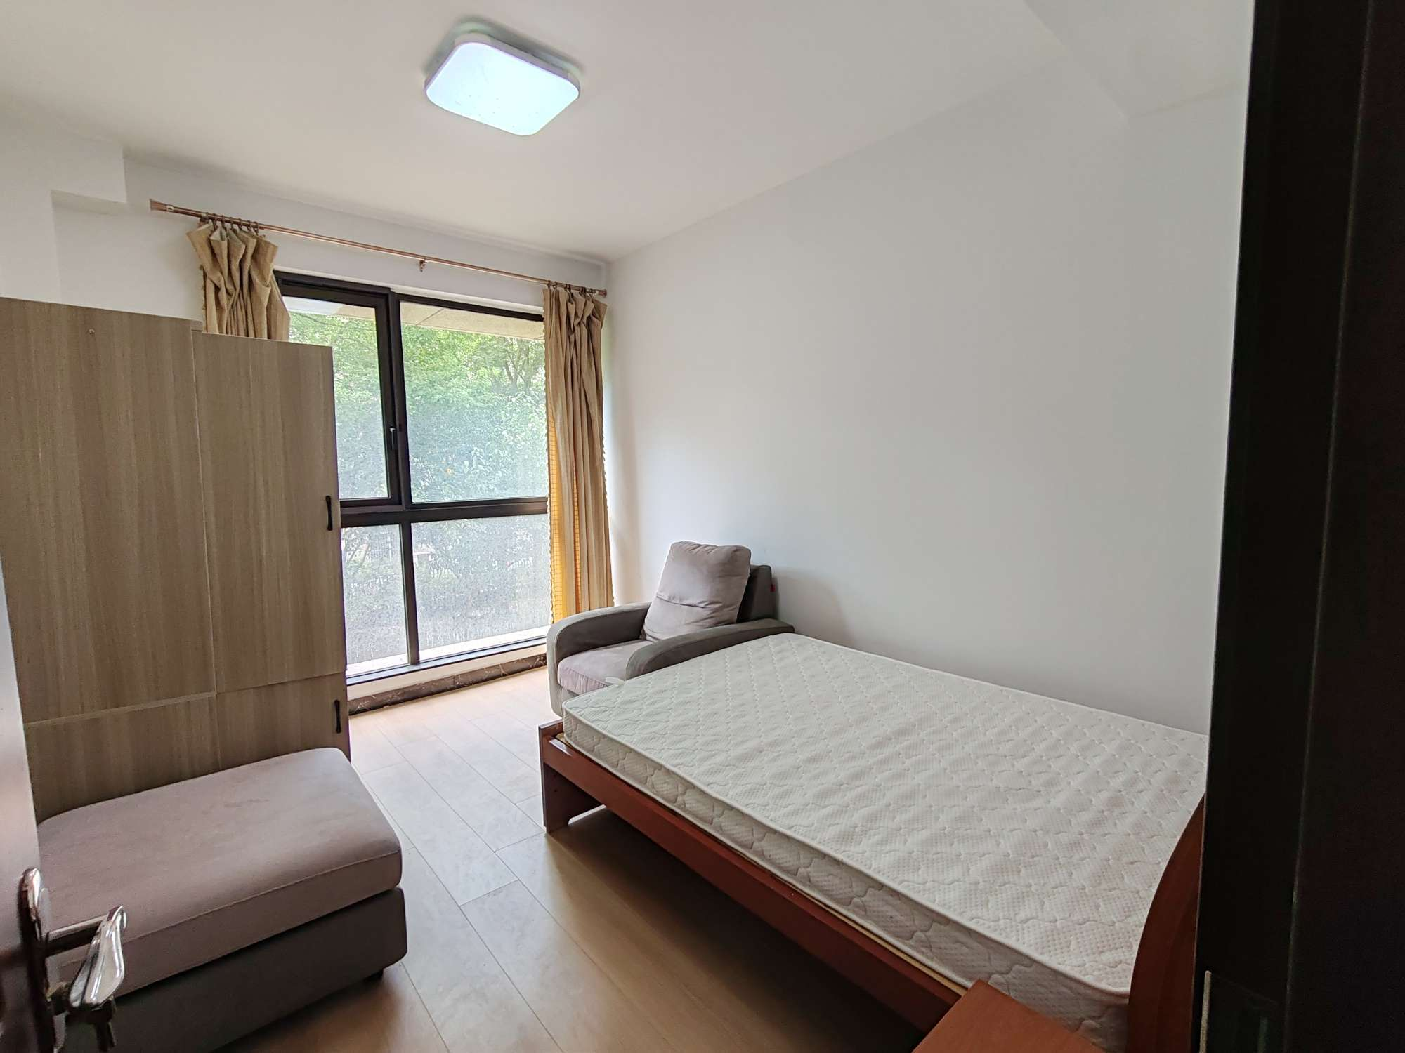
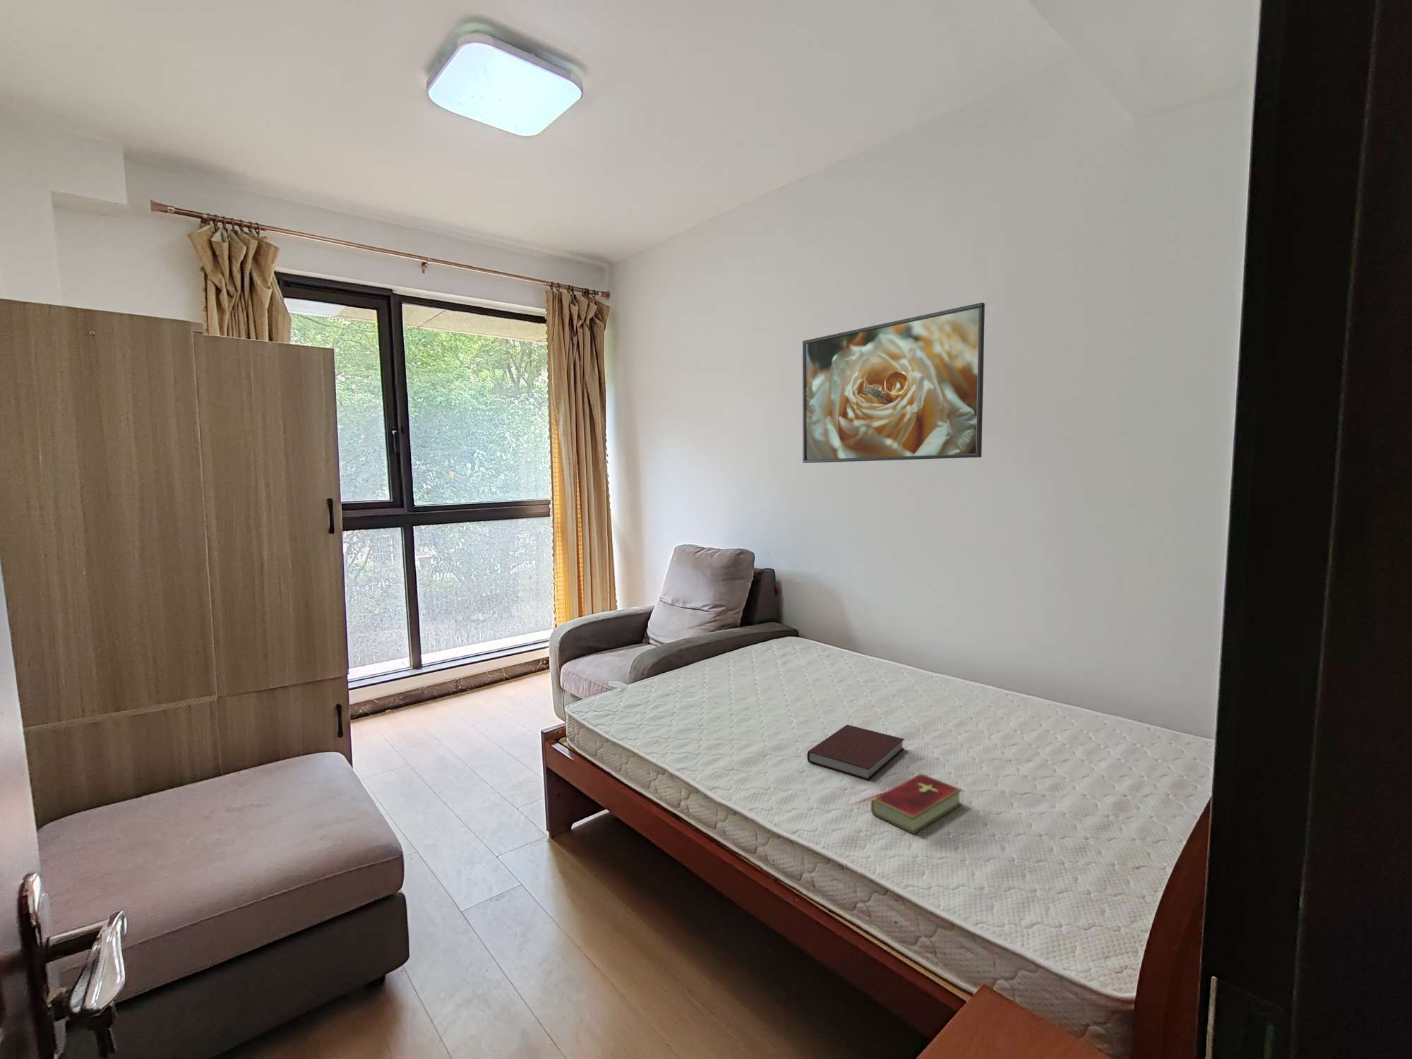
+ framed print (883, 393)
+ hardcover book (916, 801)
+ notebook (856, 750)
